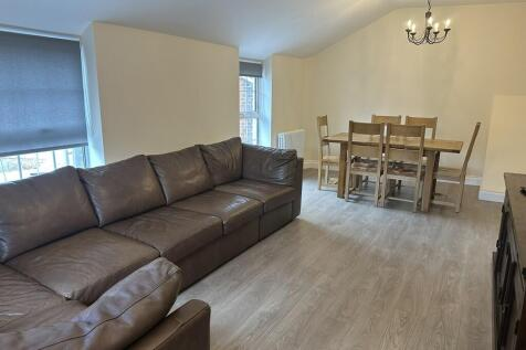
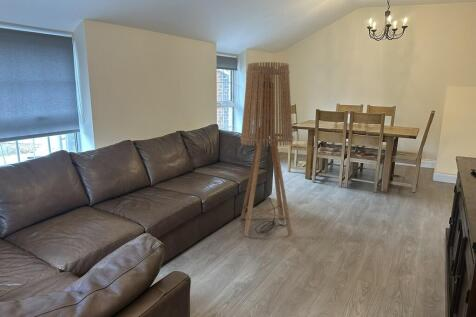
+ floor lamp (268, 149)
